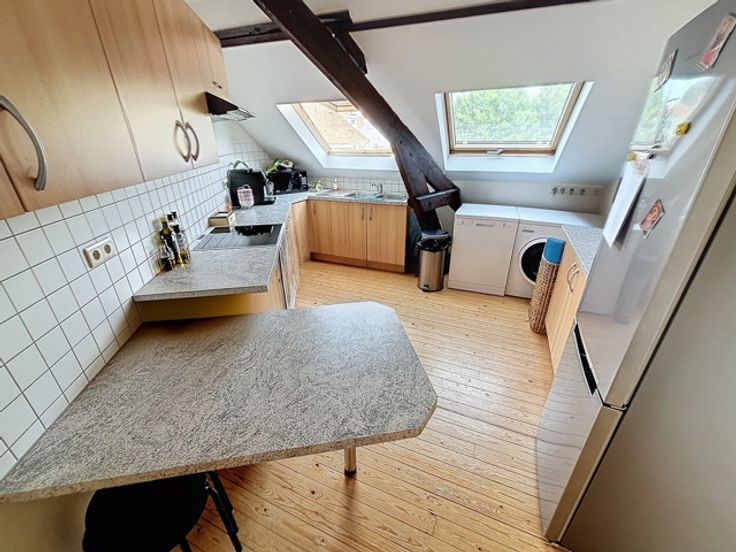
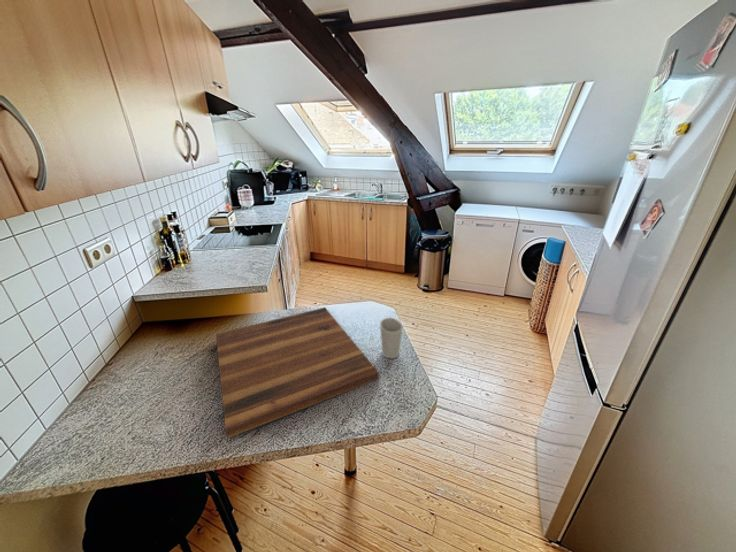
+ cutting board (289, 354)
+ cup (390, 338)
